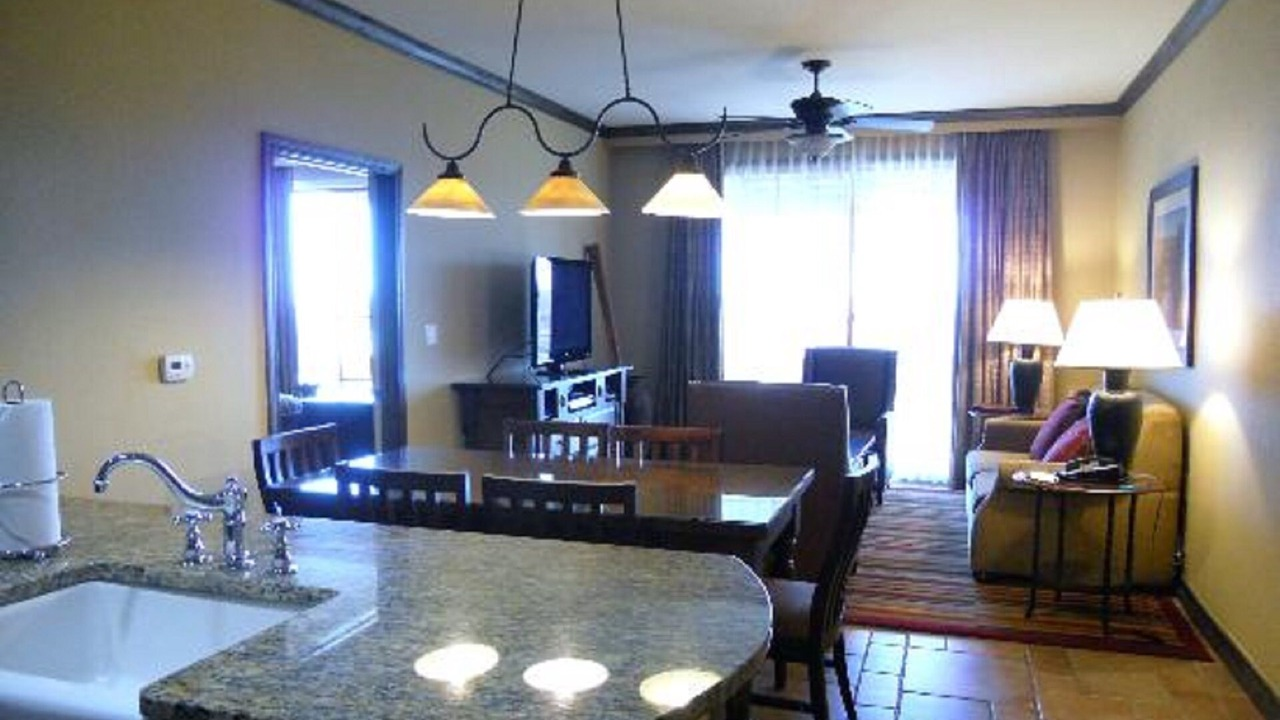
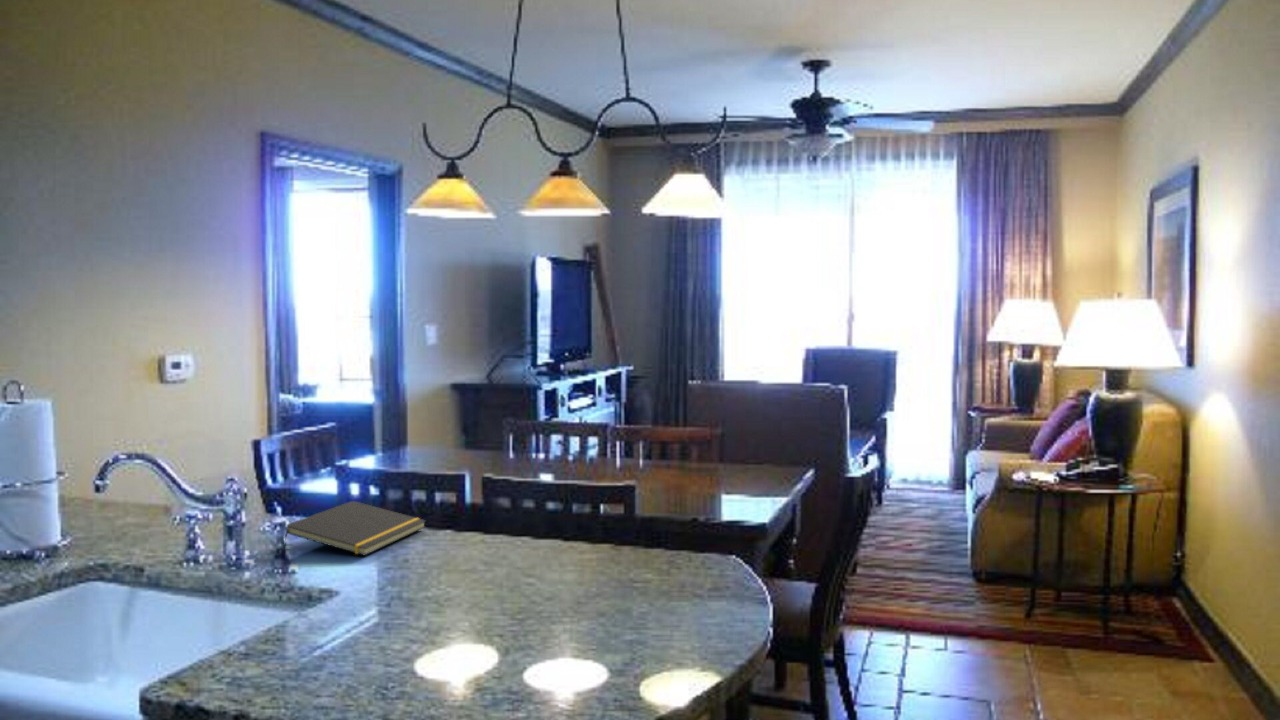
+ notepad (358, 526)
